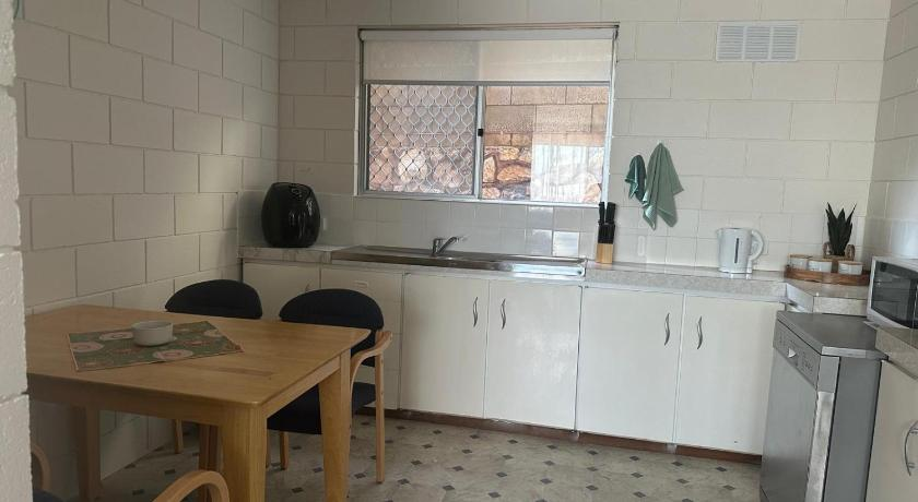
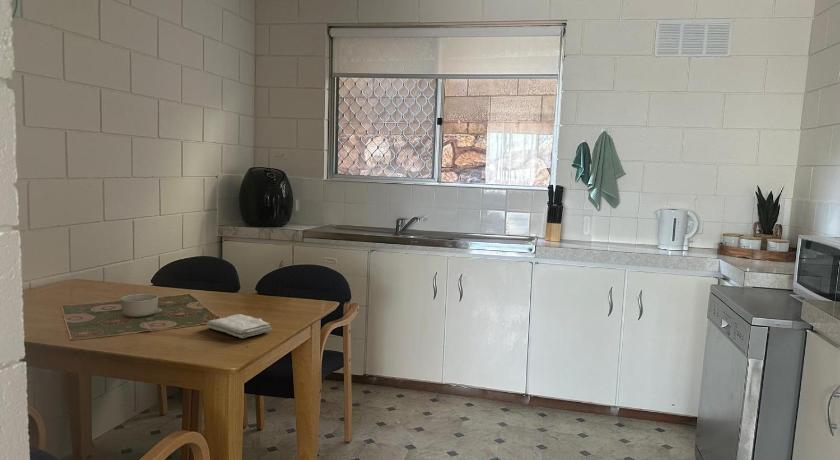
+ washcloth (239, 325)
